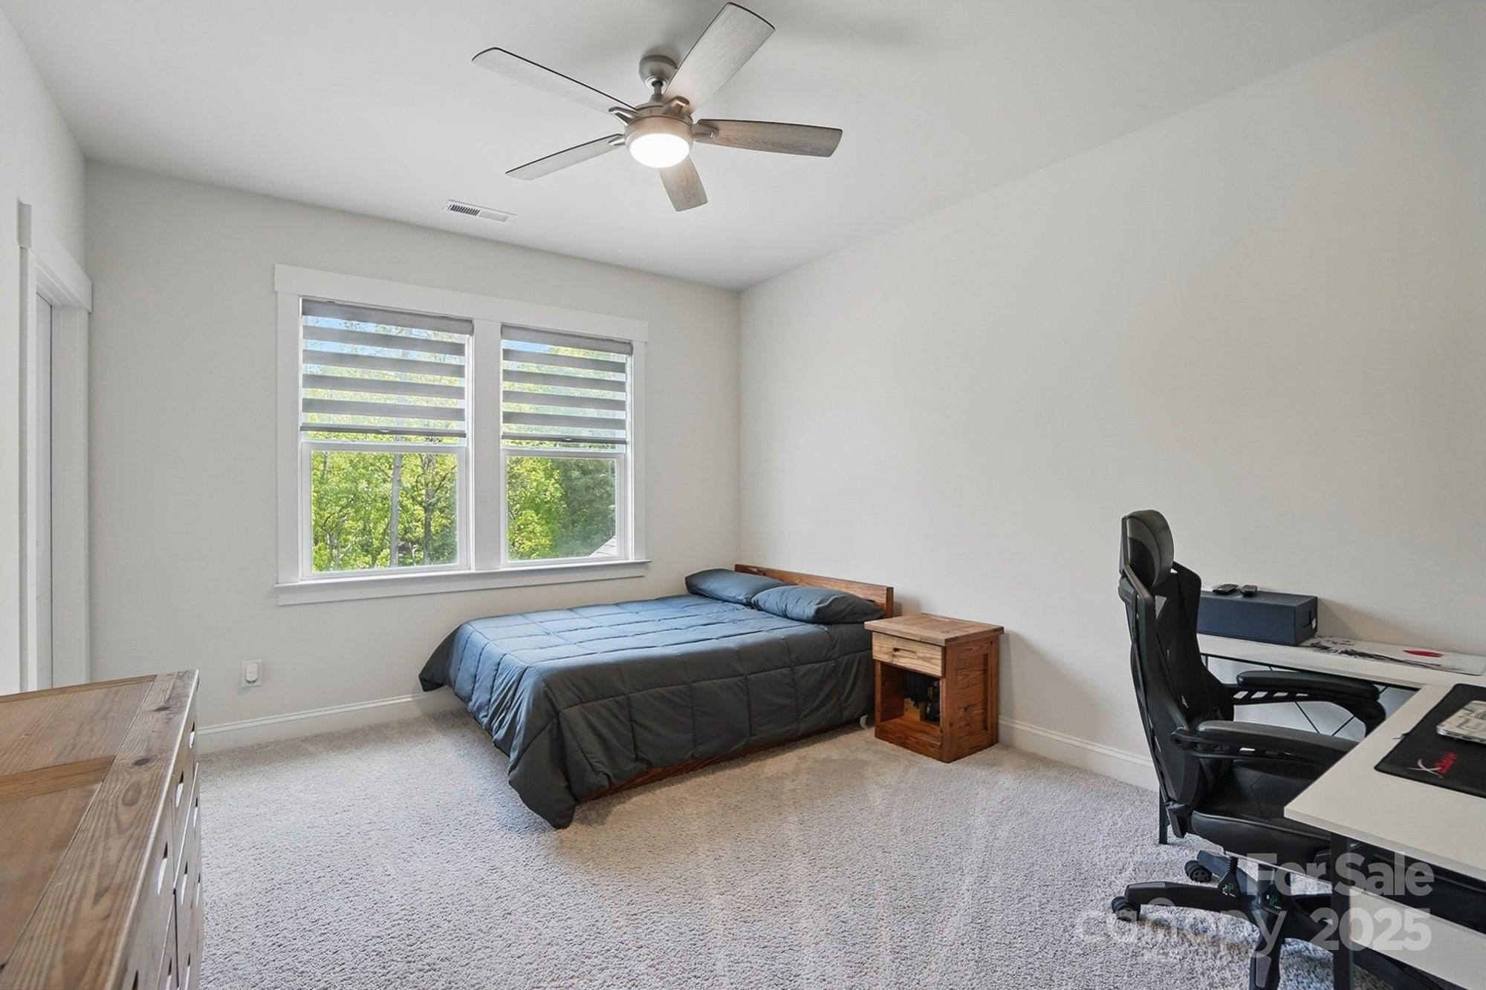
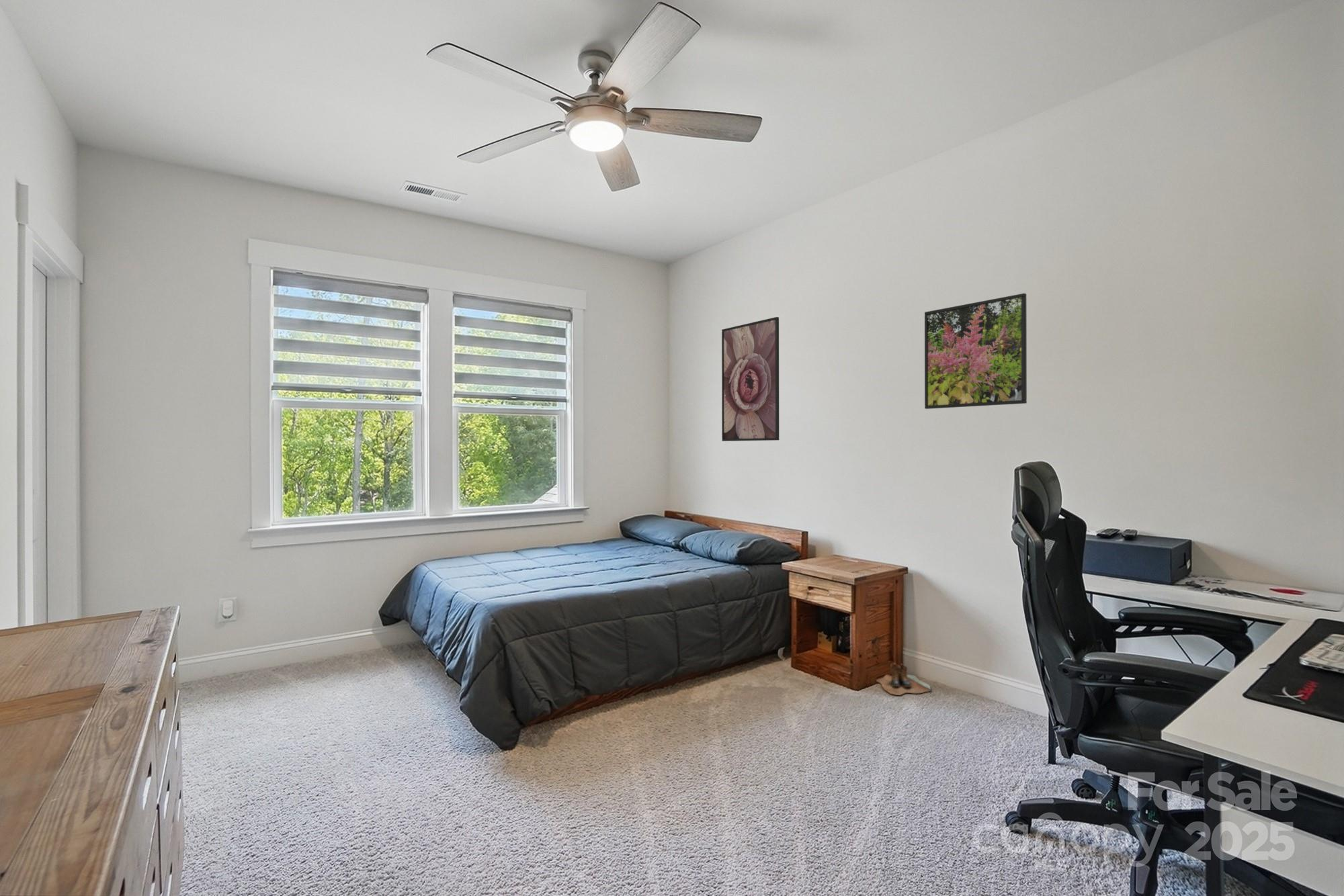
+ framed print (749, 382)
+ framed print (972, 355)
+ boots (902, 676)
